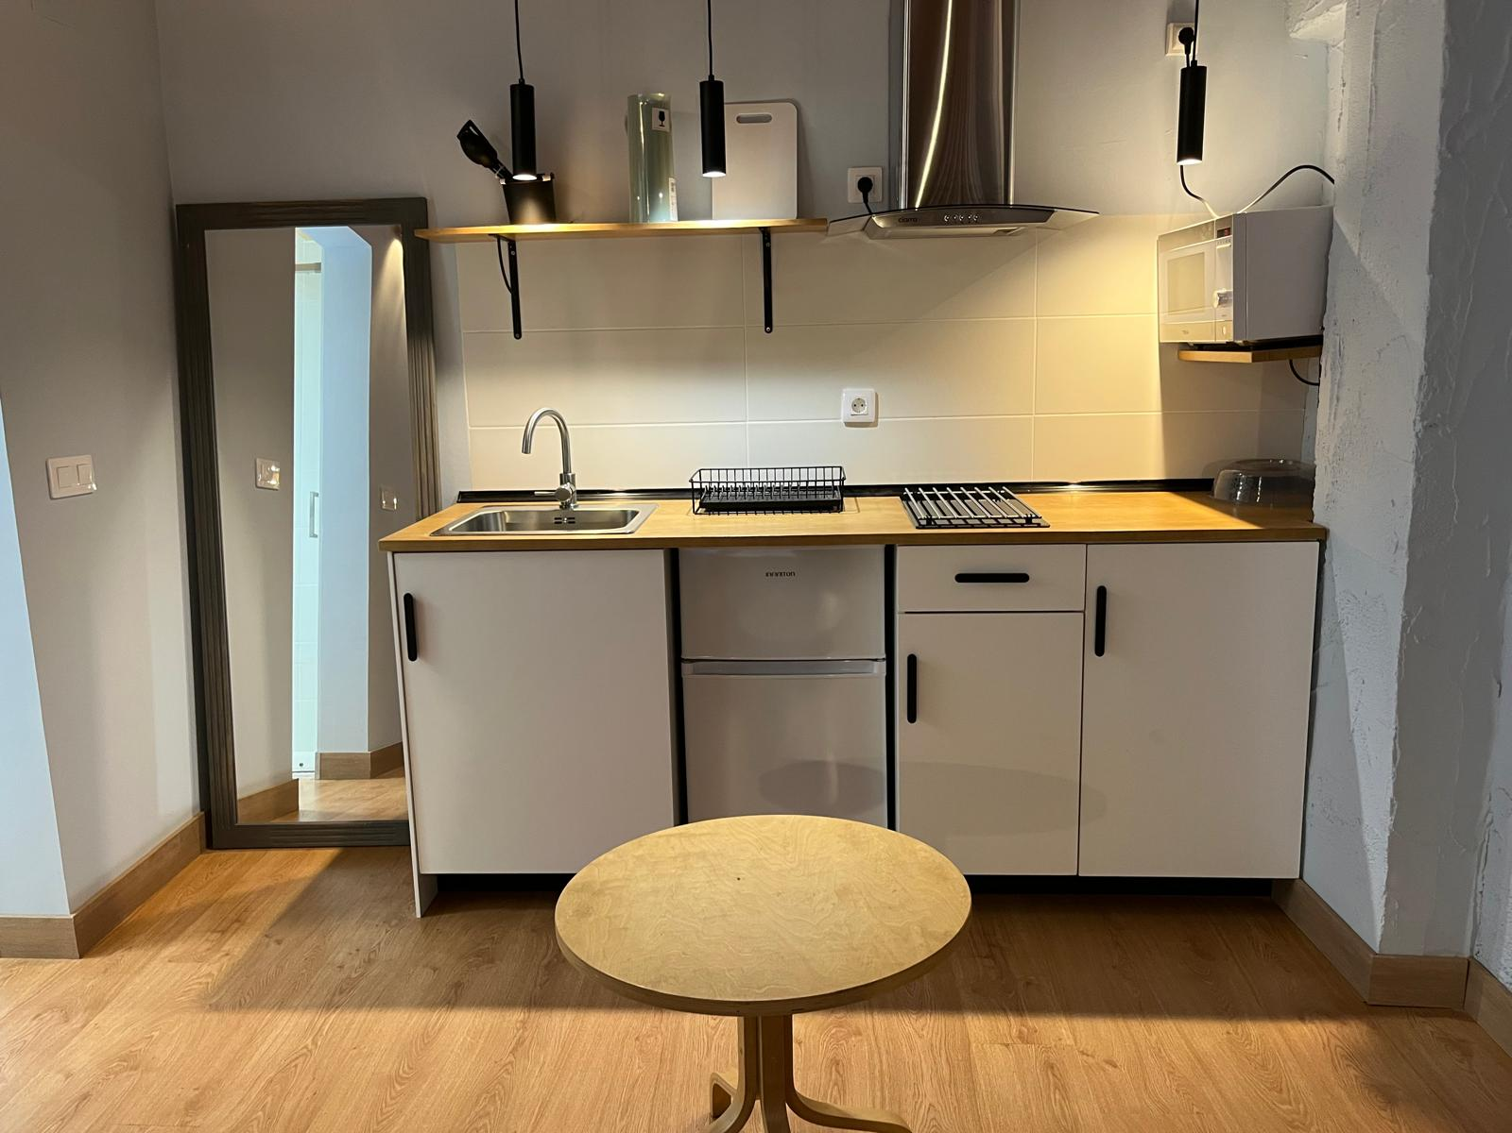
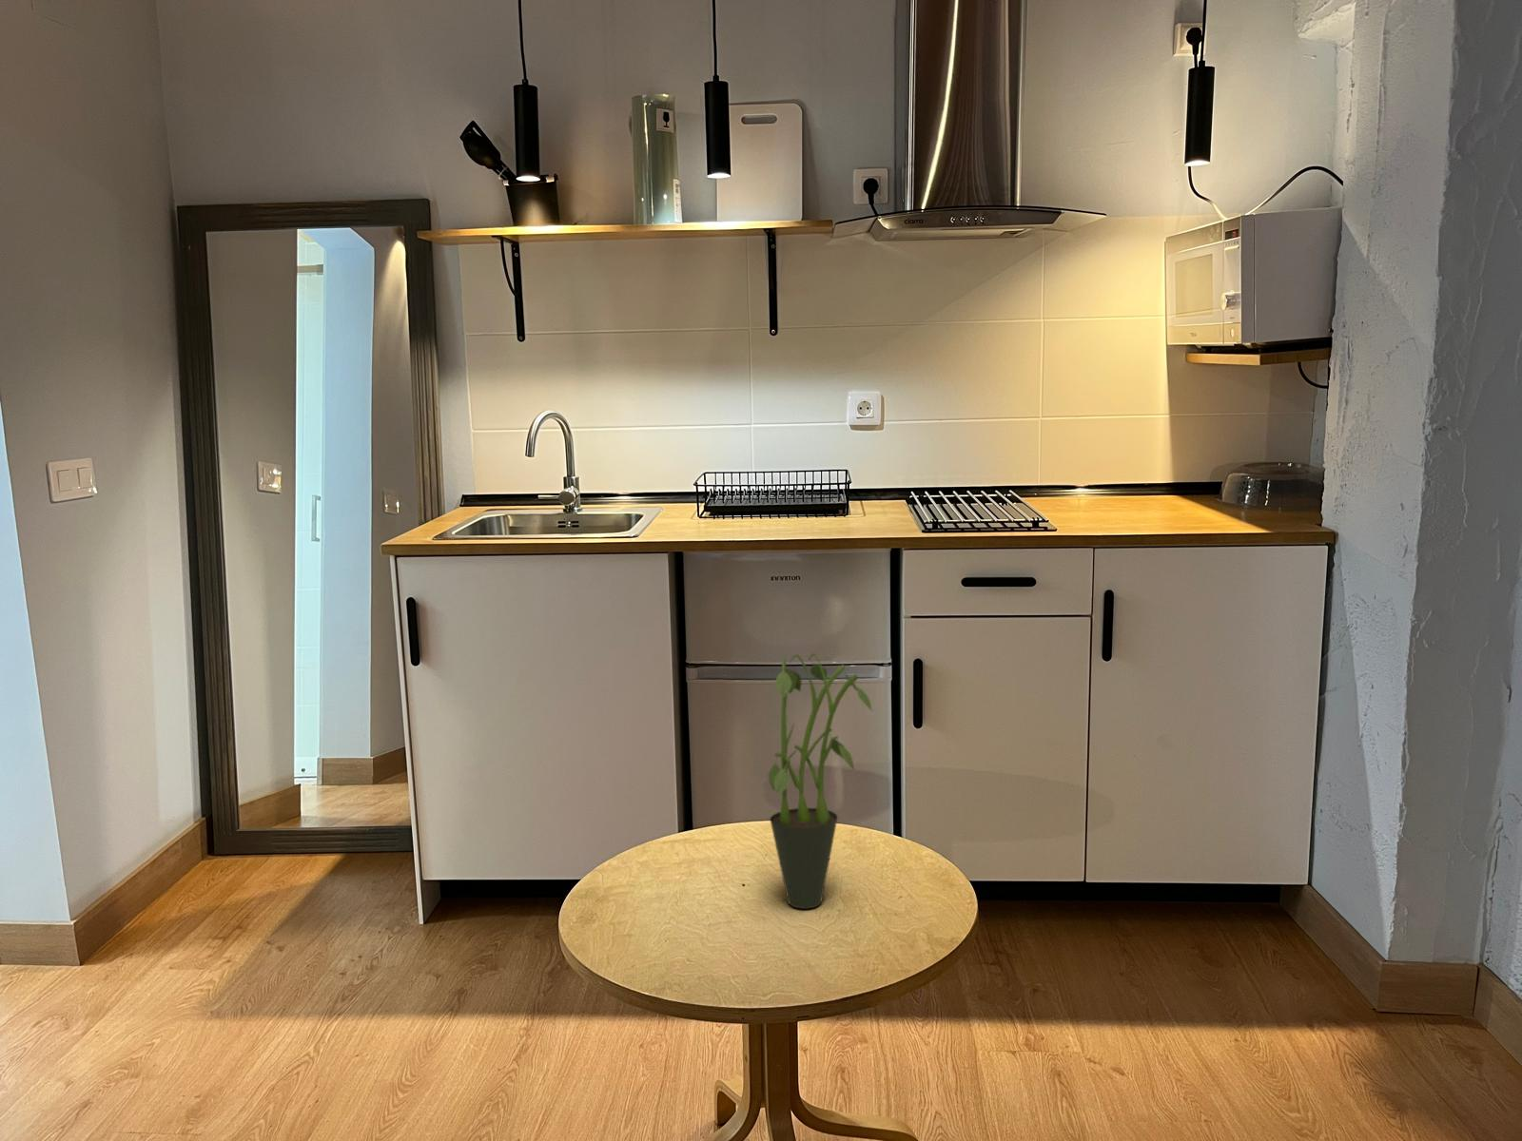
+ potted plant (815, 780)
